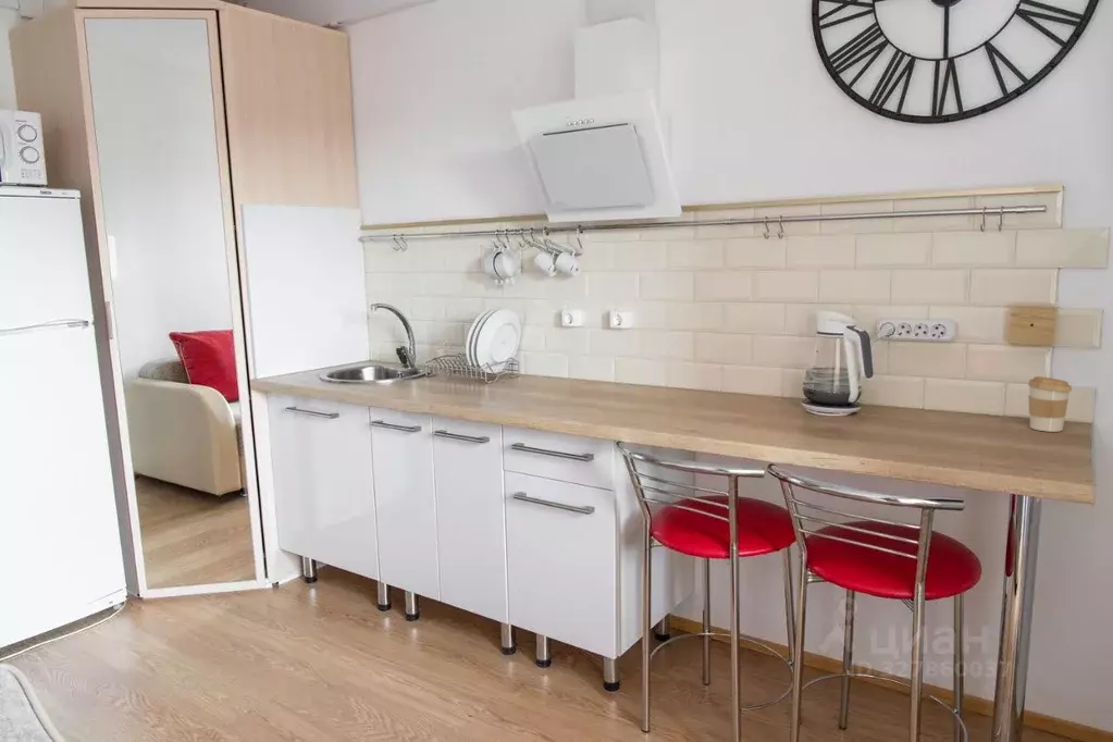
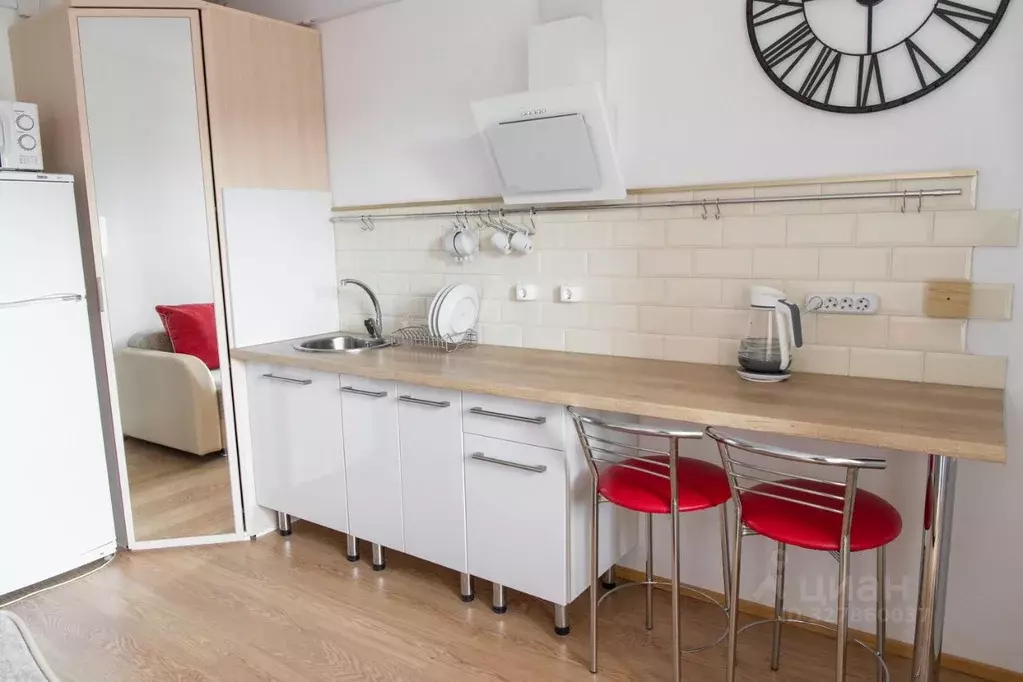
- coffee cup (1048, 403)
